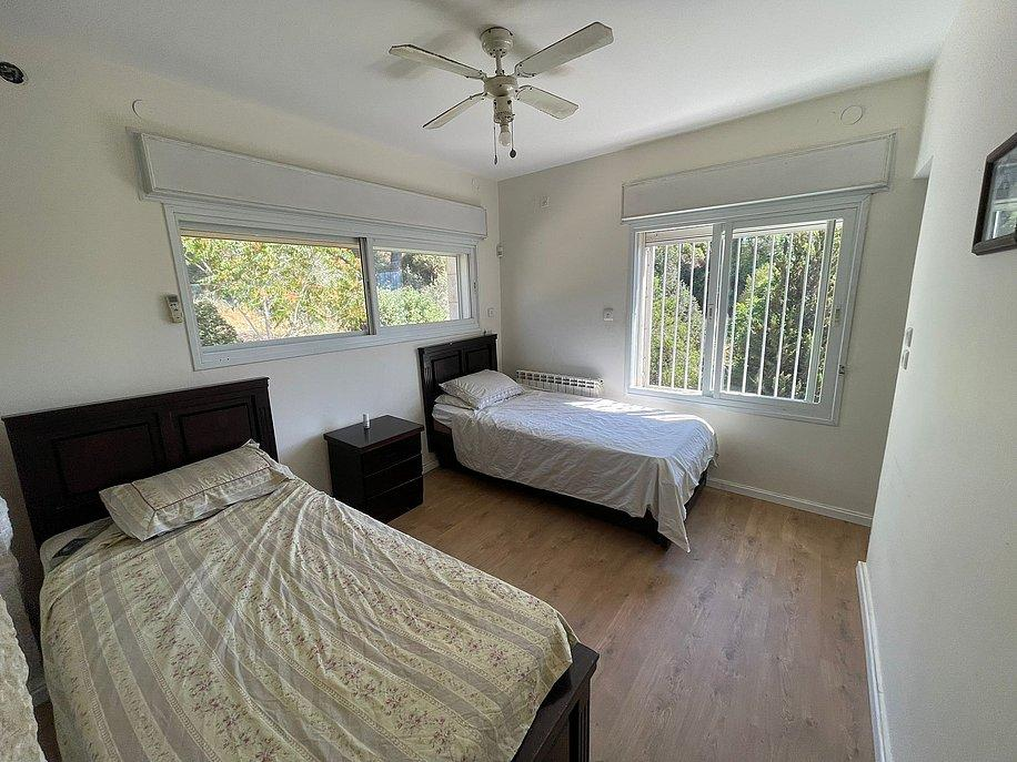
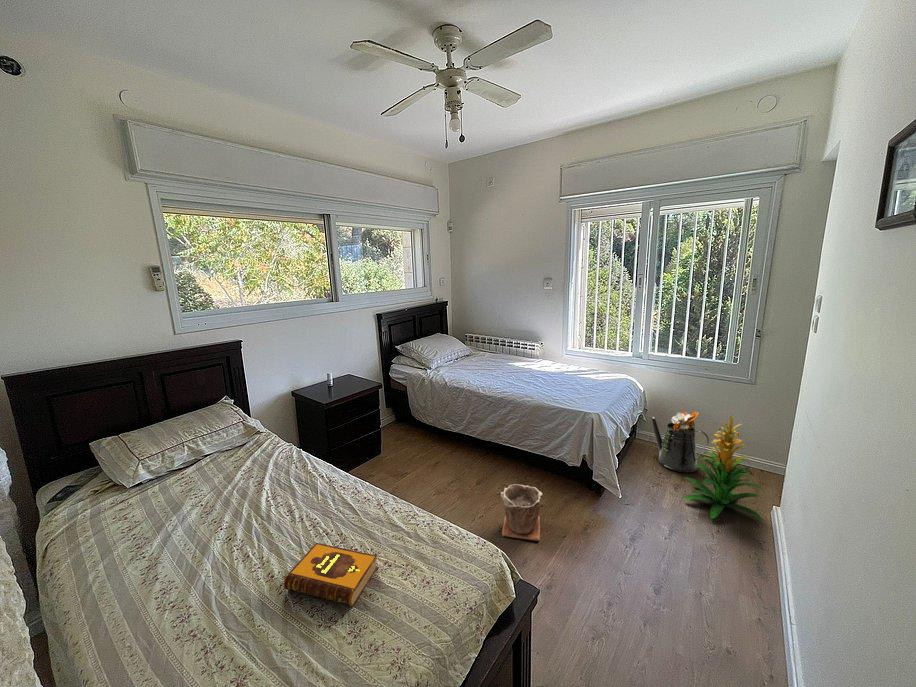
+ plant pot (521, 509)
+ indoor plant (725, 462)
+ hardback book (332, 573)
+ watering can (678, 435)
